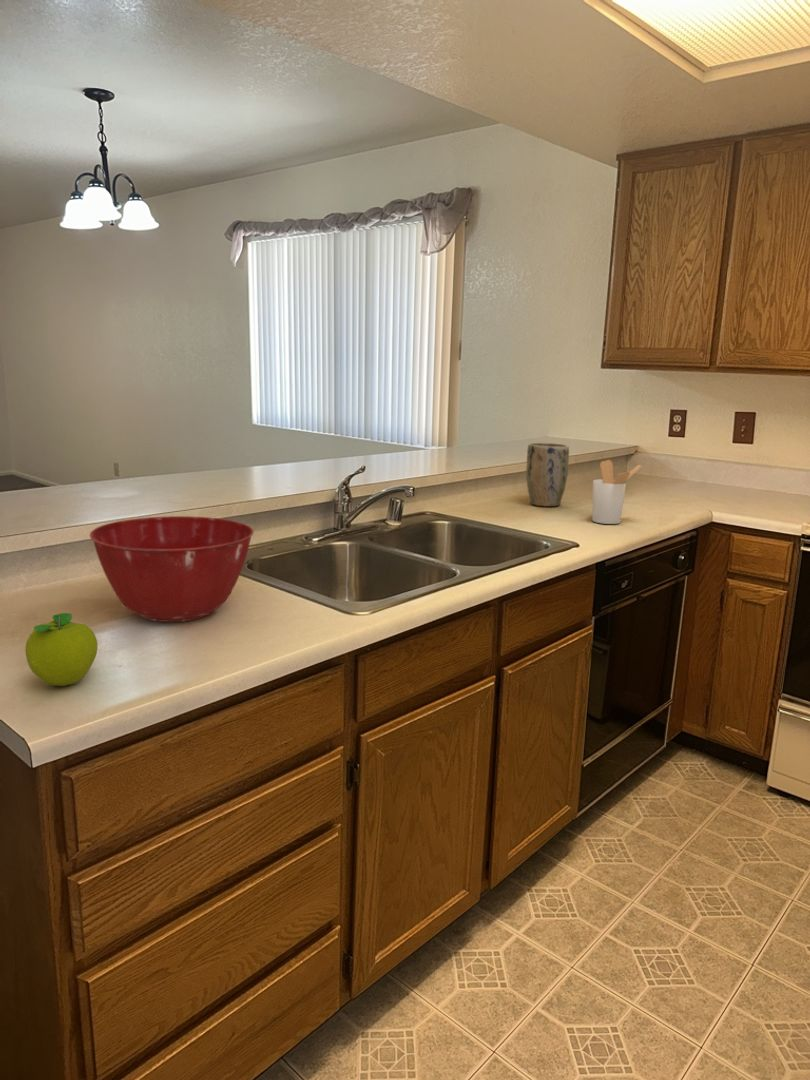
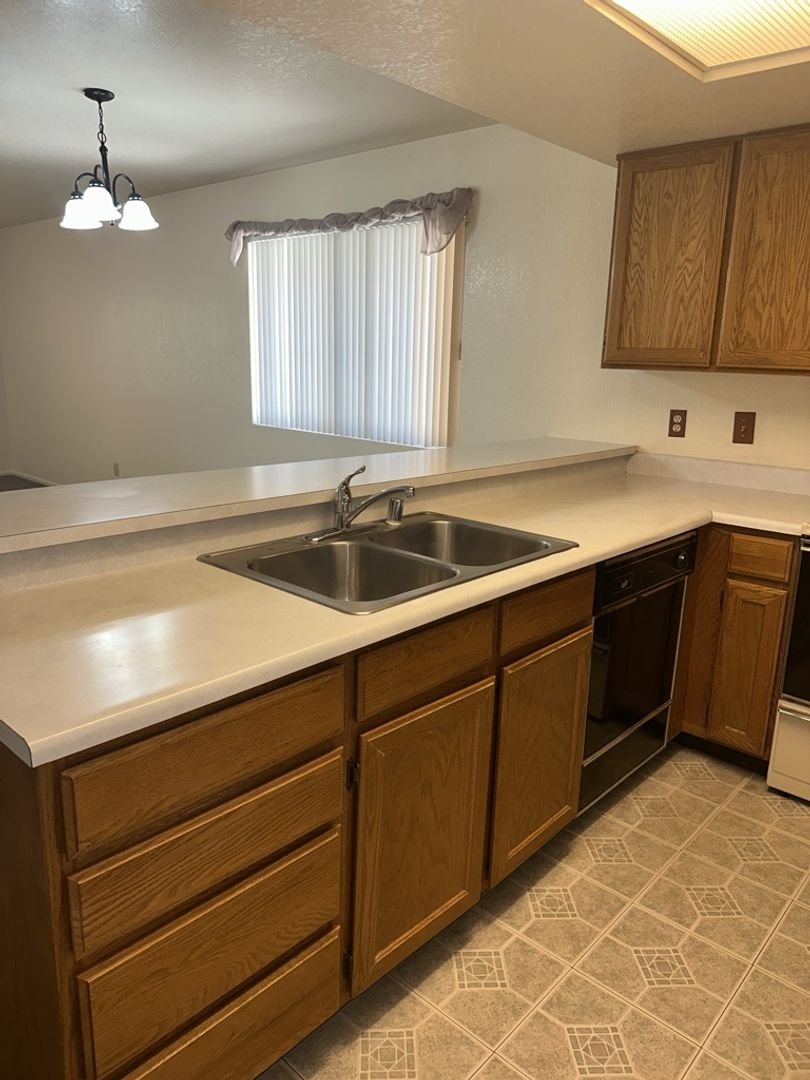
- plant pot (546, 474)
- fruit (61, 650)
- utensil holder (617, 492)
- mixing bowl (175, 570)
